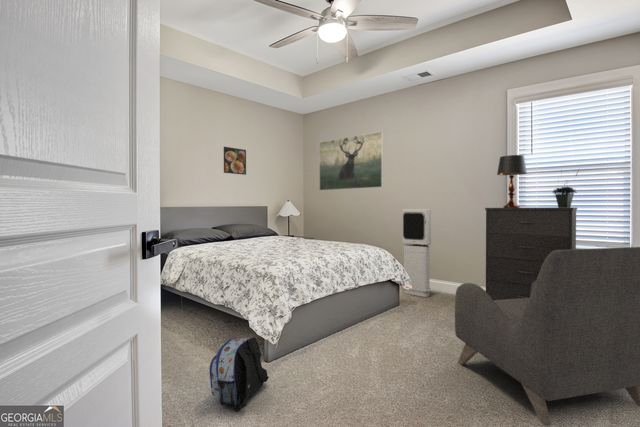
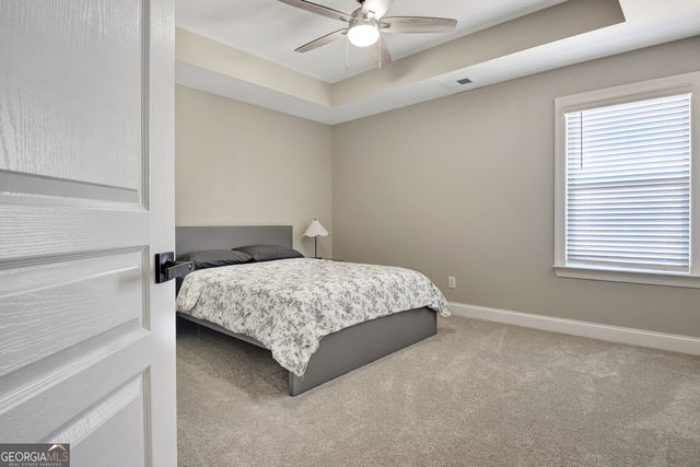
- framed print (348, 163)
- armchair (543, 312)
- dresser (529, 260)
- potted plant (565, 188)
- backpack (238, 367)
- table lamp (511, 182)
- air purifier (420, 250)
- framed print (235, 161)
